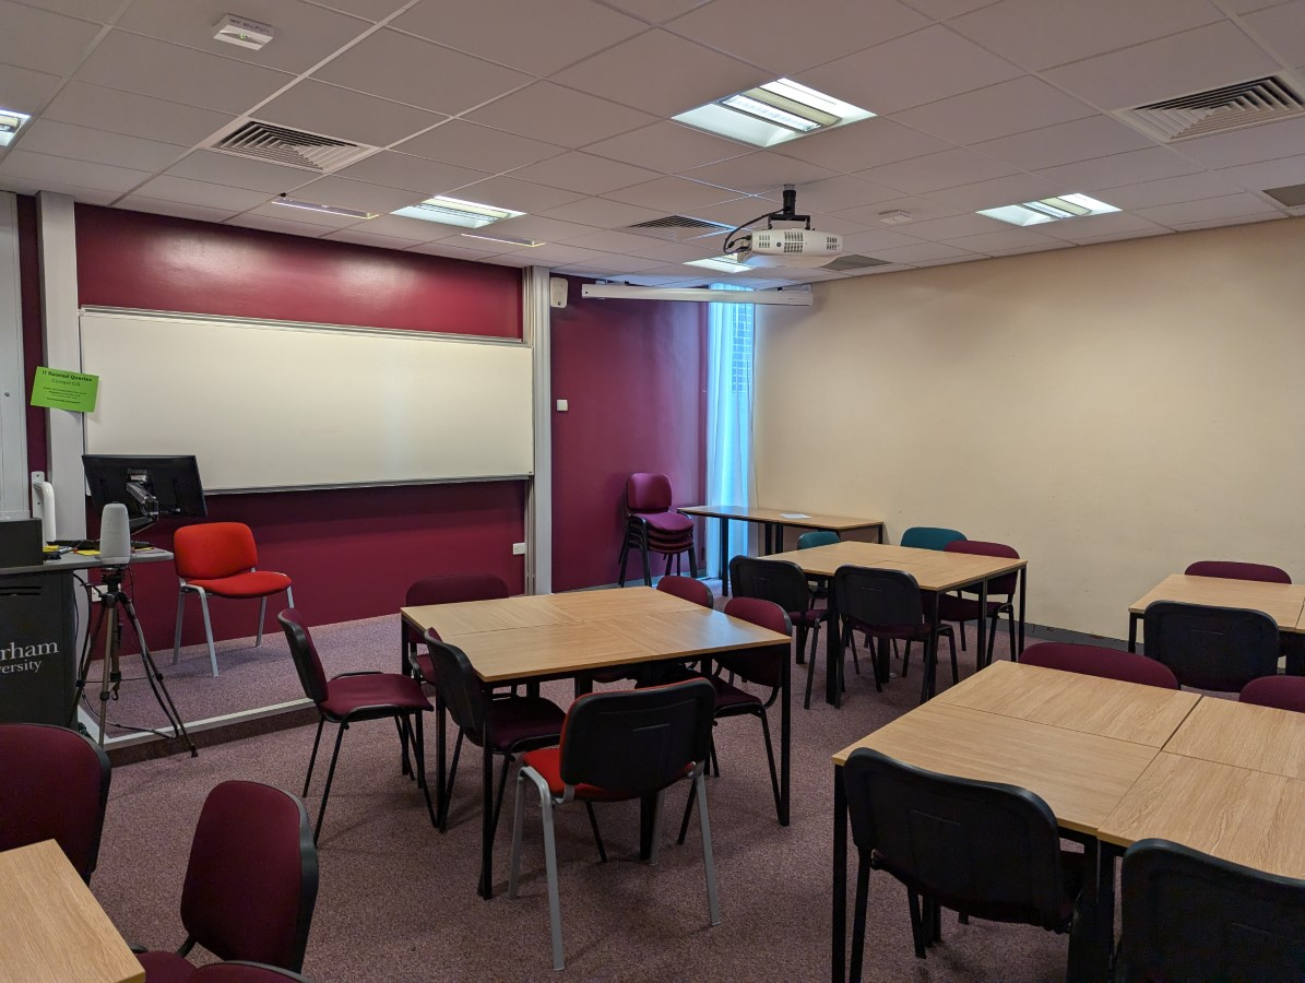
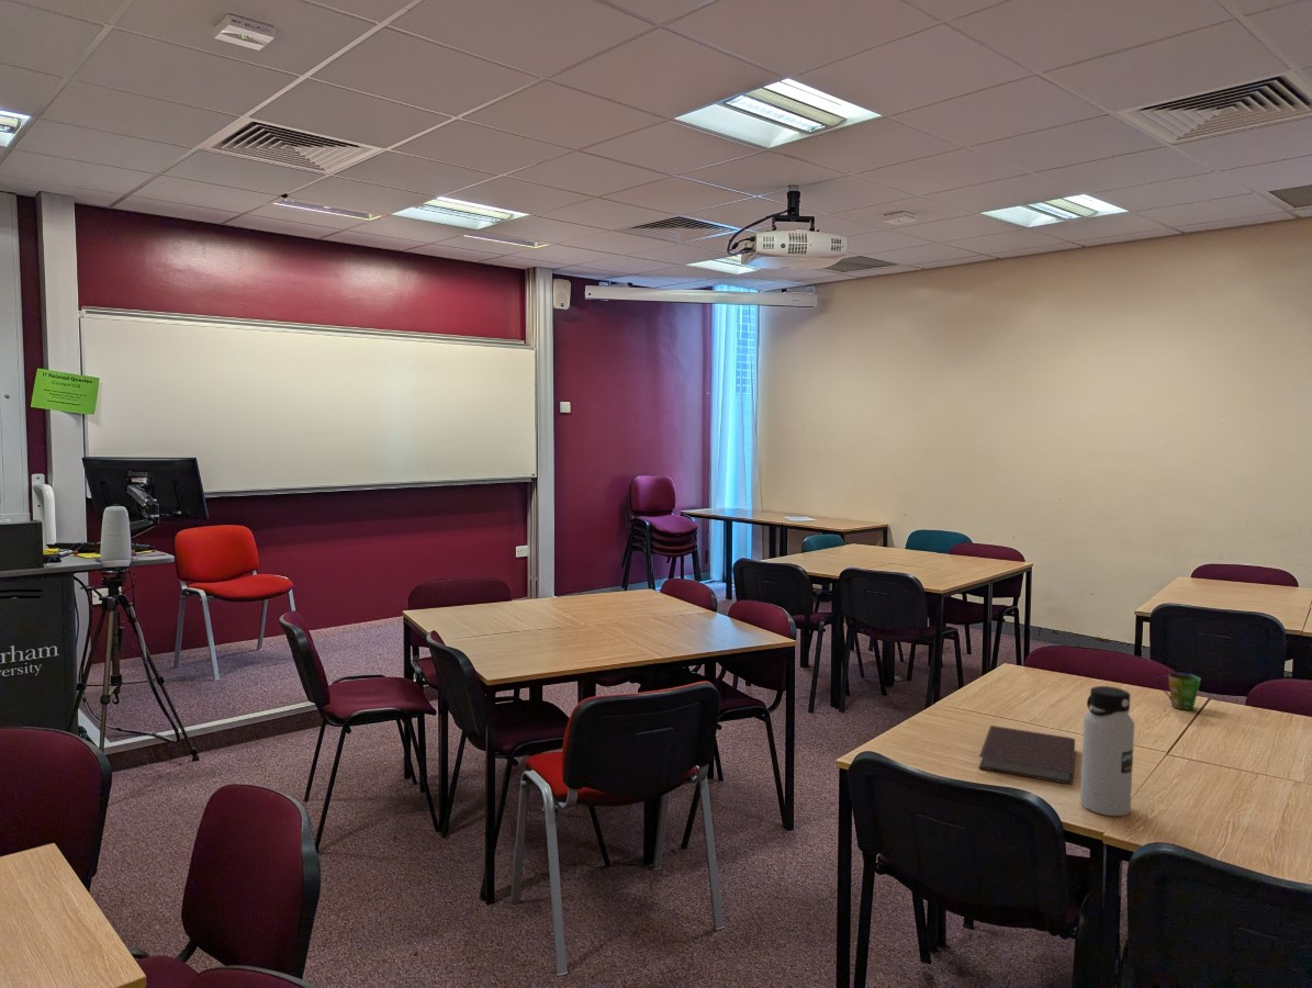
+ water bottle (1107, 749)
+ notebook (1028, 752)
+ cup (1178, 691)
